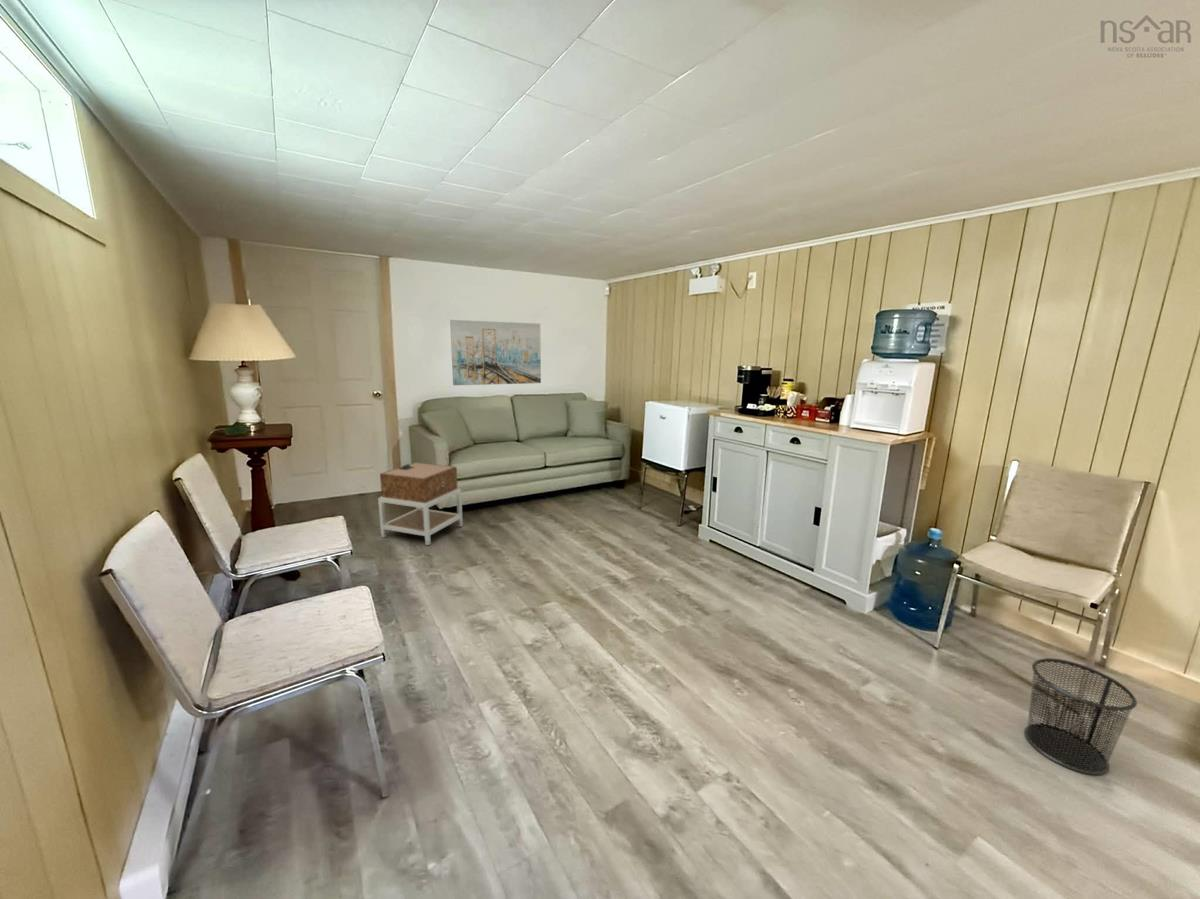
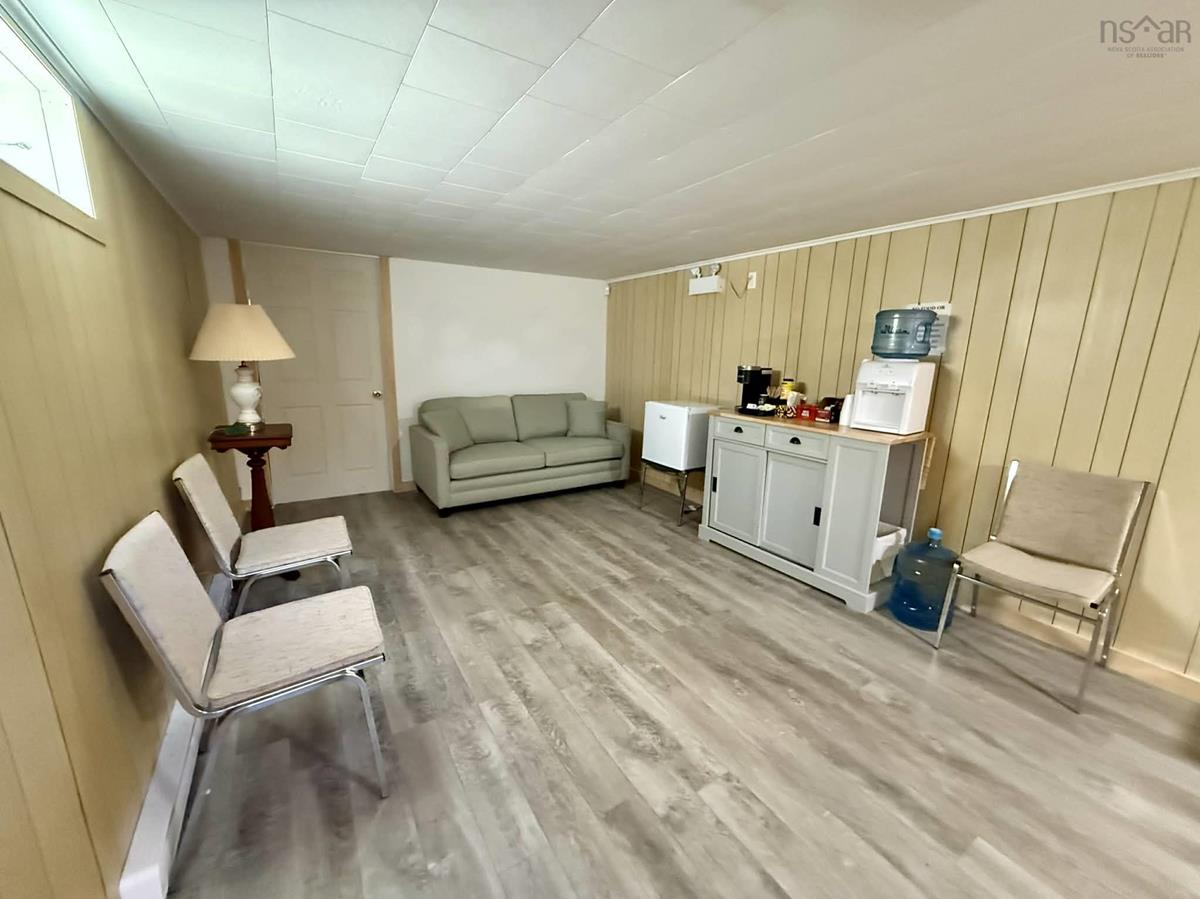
- wall art (498, 353)
- nightstand (421, 499)
- waste bin (1072, 715)
